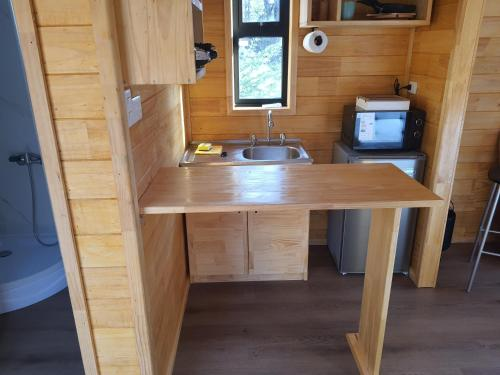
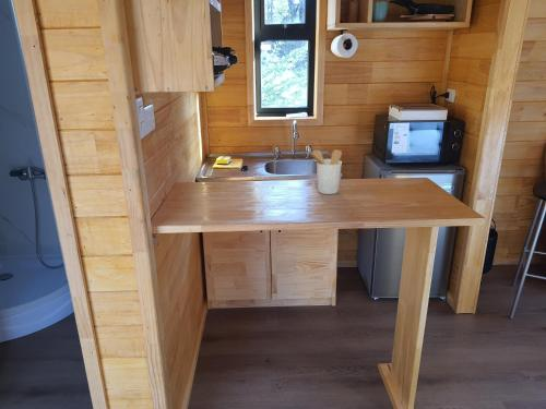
+ utensil holder (323, 170)
